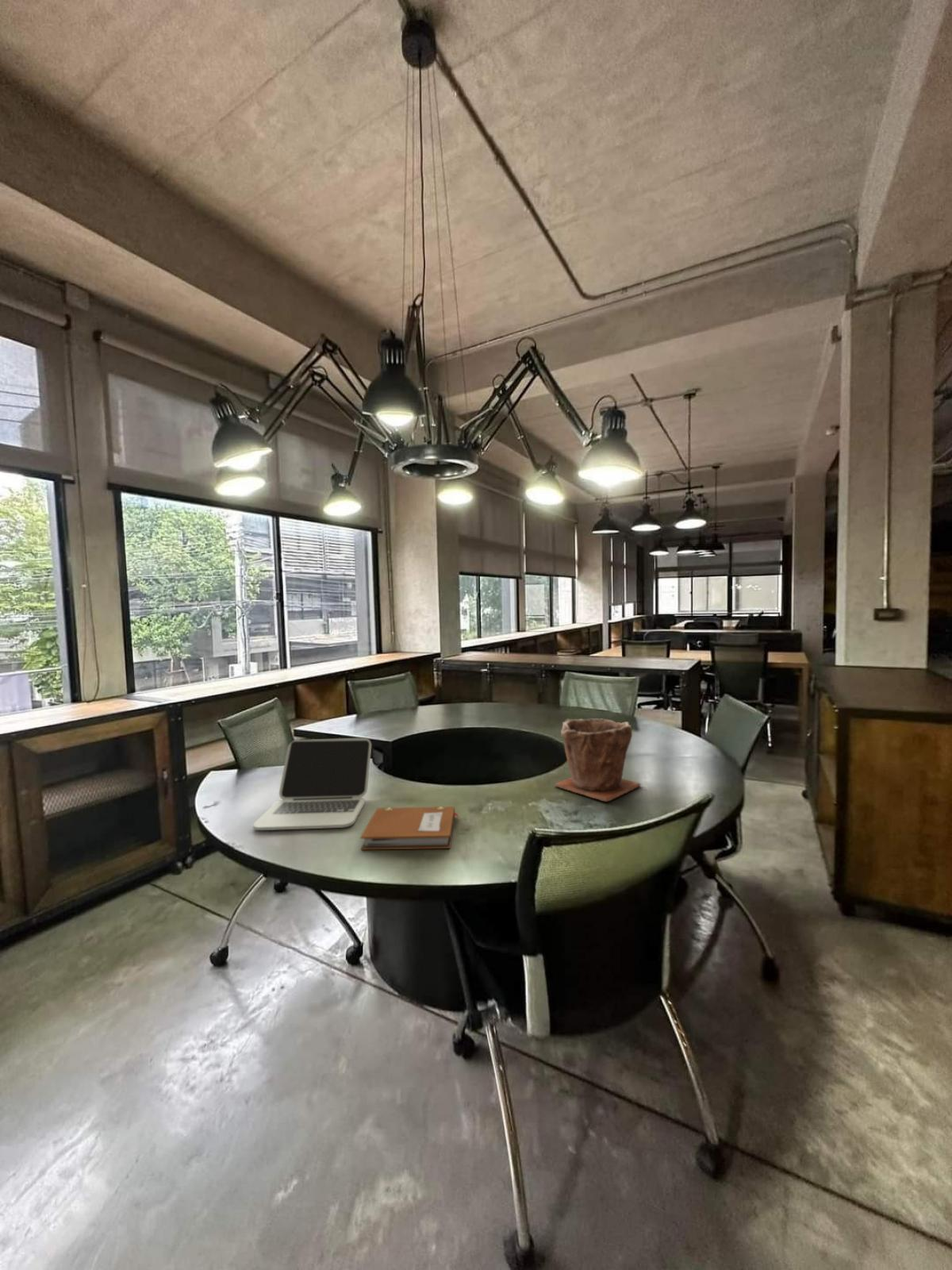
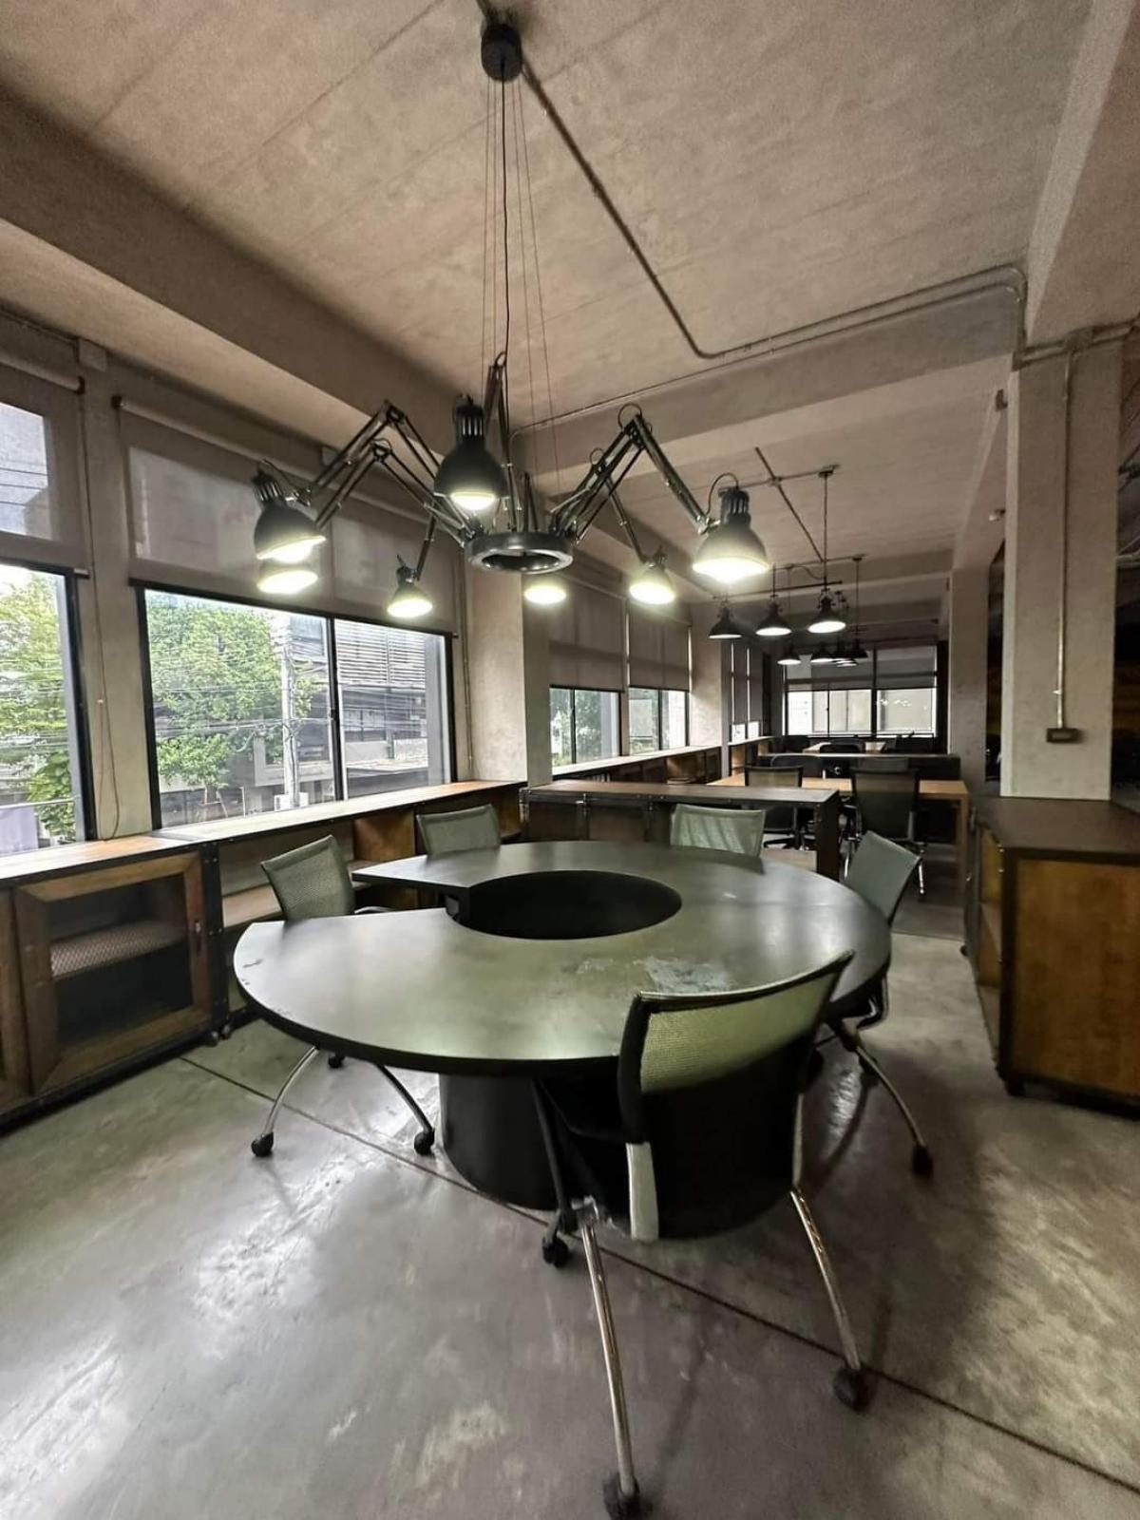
- plant pot (597, 753)
- notebook (413, 826)
- laptop (317, 779)
